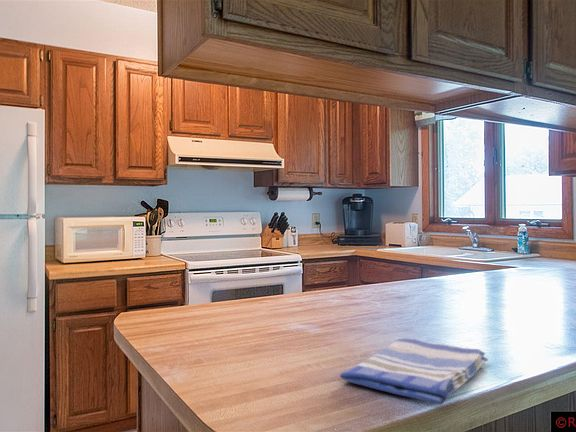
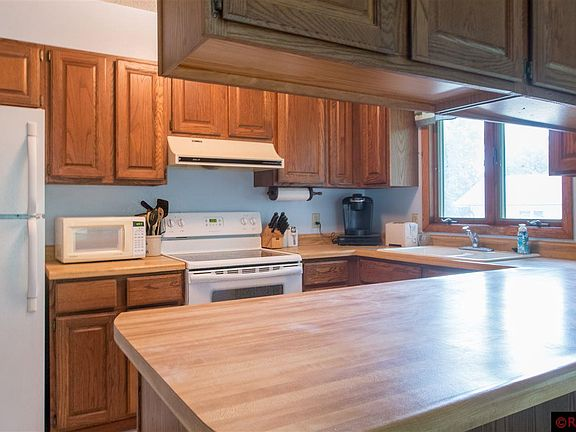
- dish towel (417, 364)
